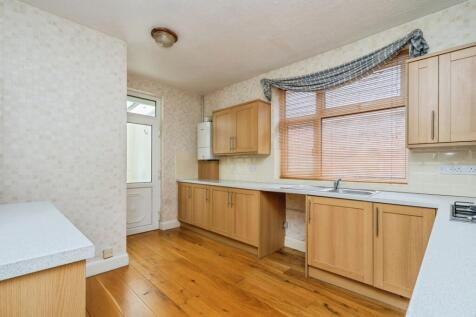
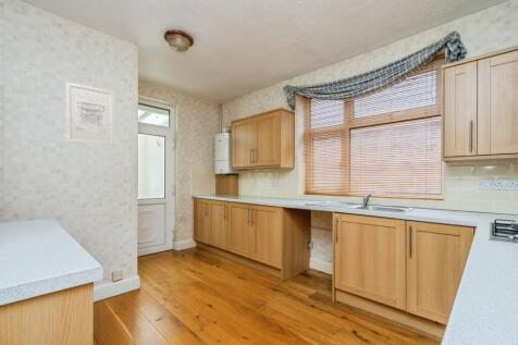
+ wall art (91, 114)
